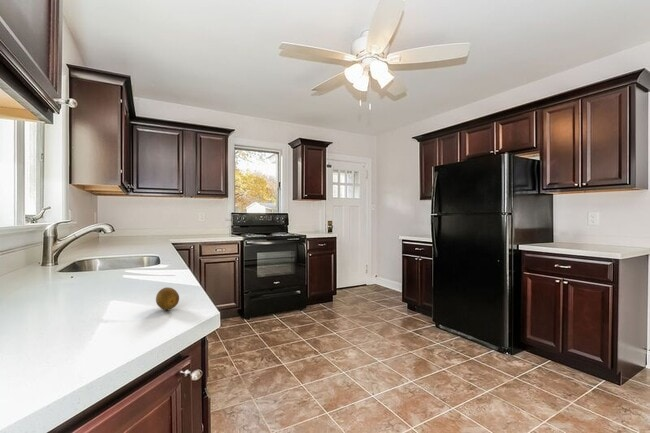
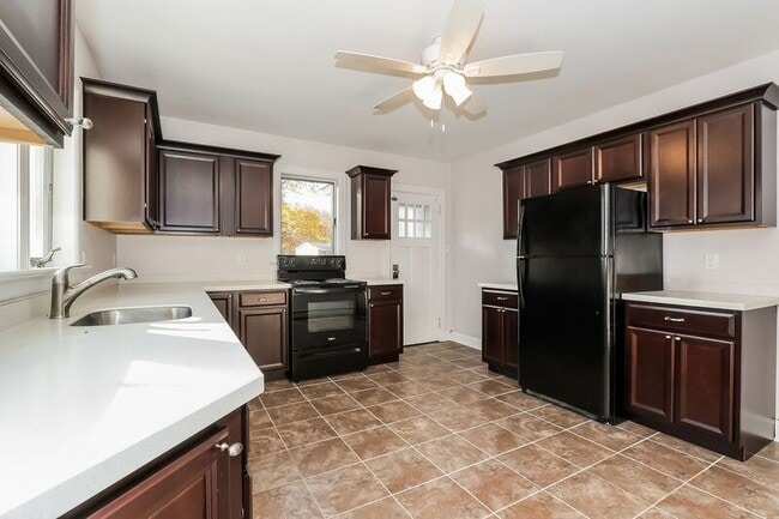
- fruit (167, 298)
